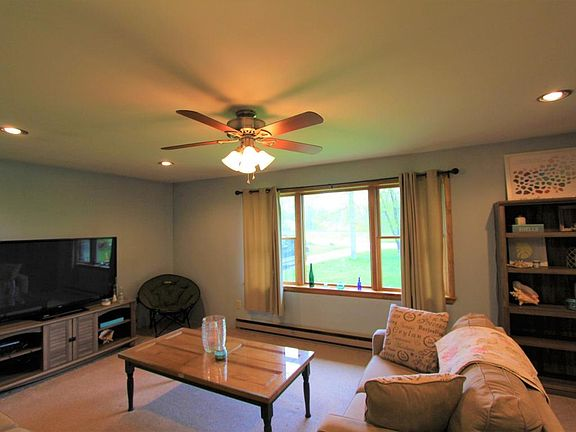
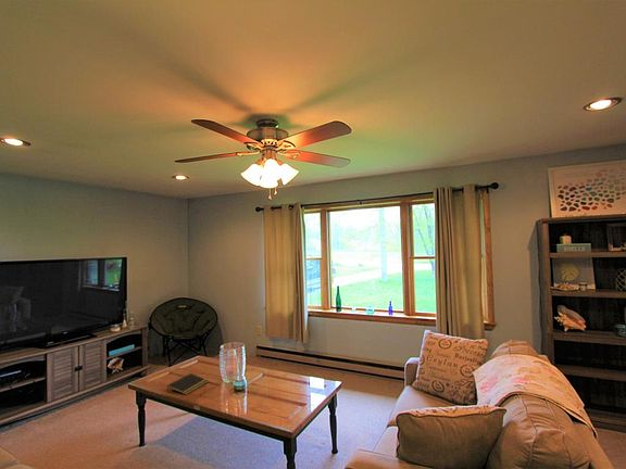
+ notepad (188, 383)
